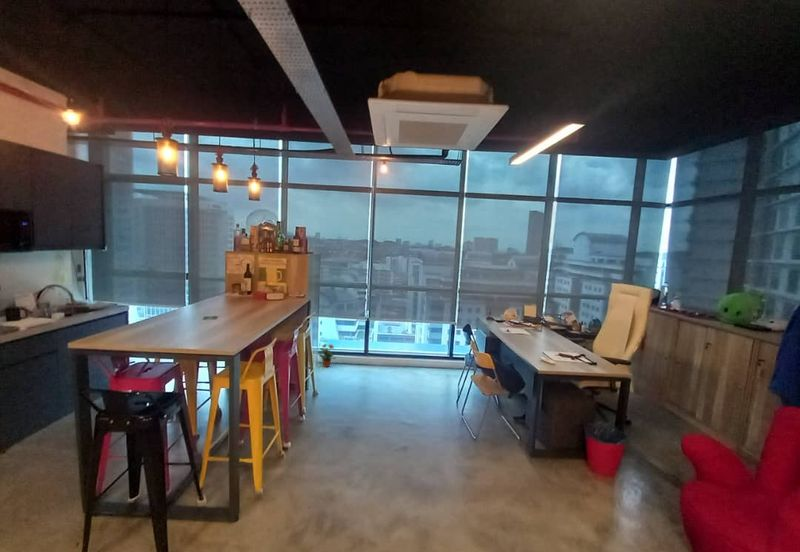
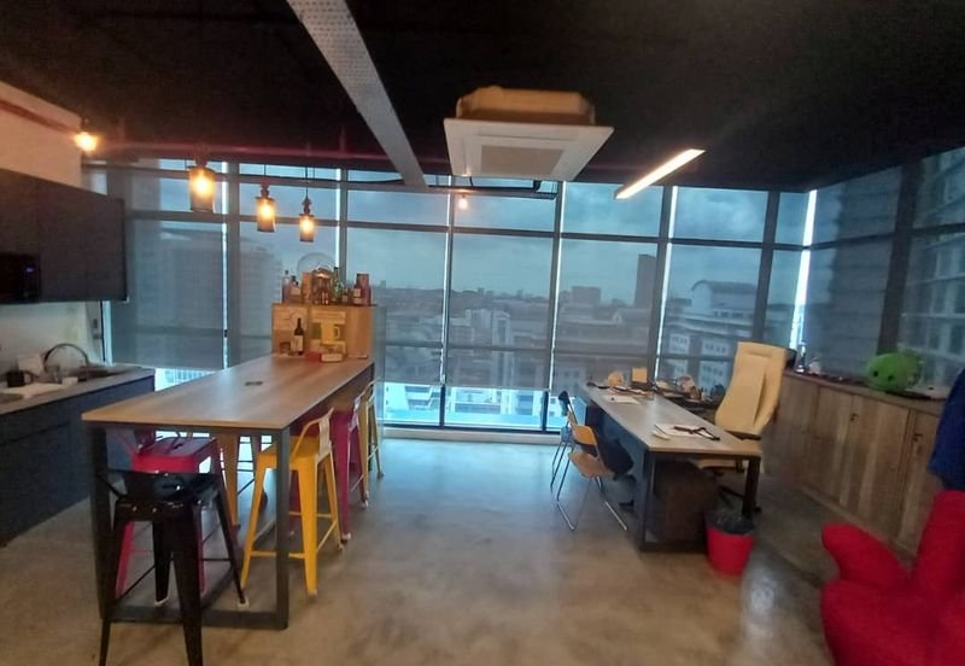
- potted plant (327, 355)
